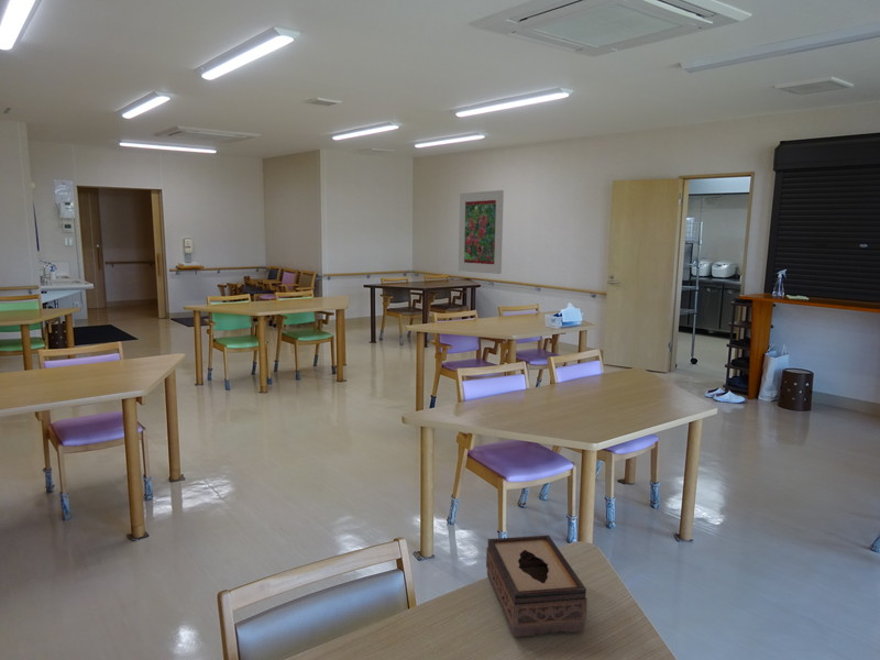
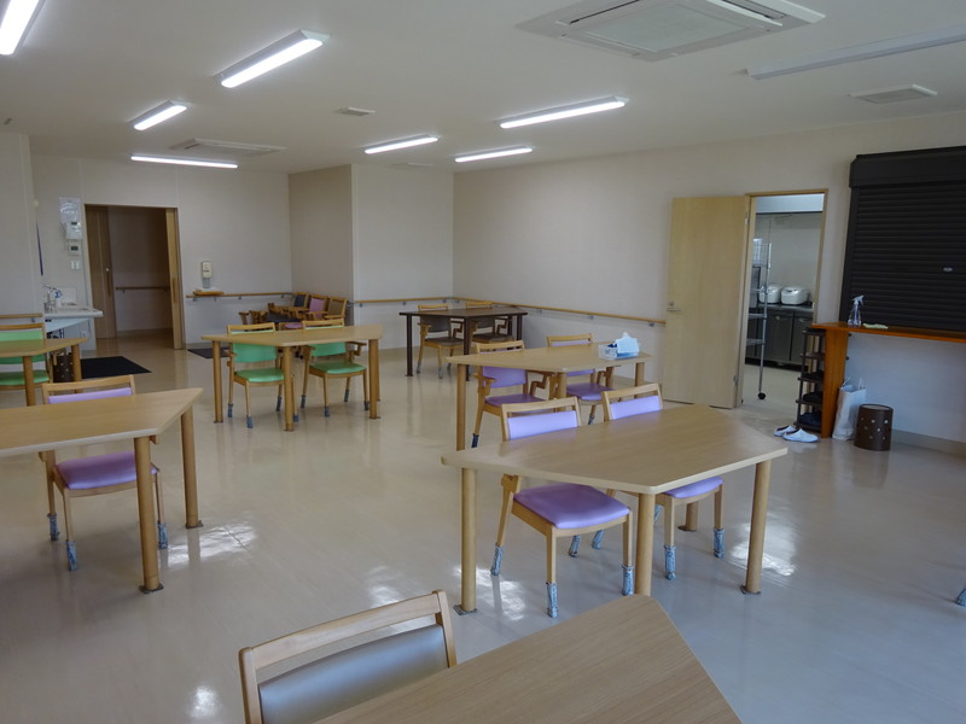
- tissue box (532, 581)
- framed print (480, 232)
